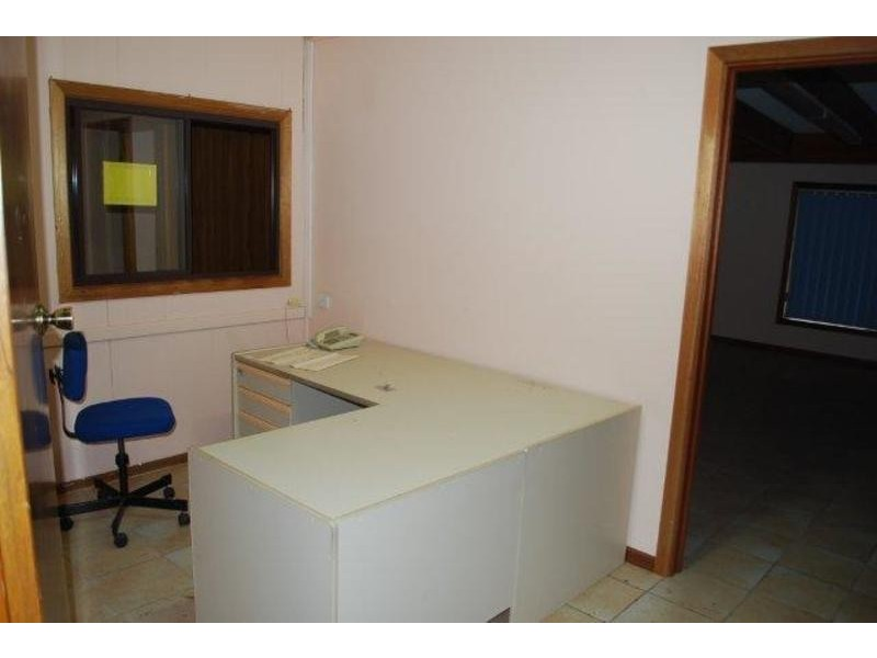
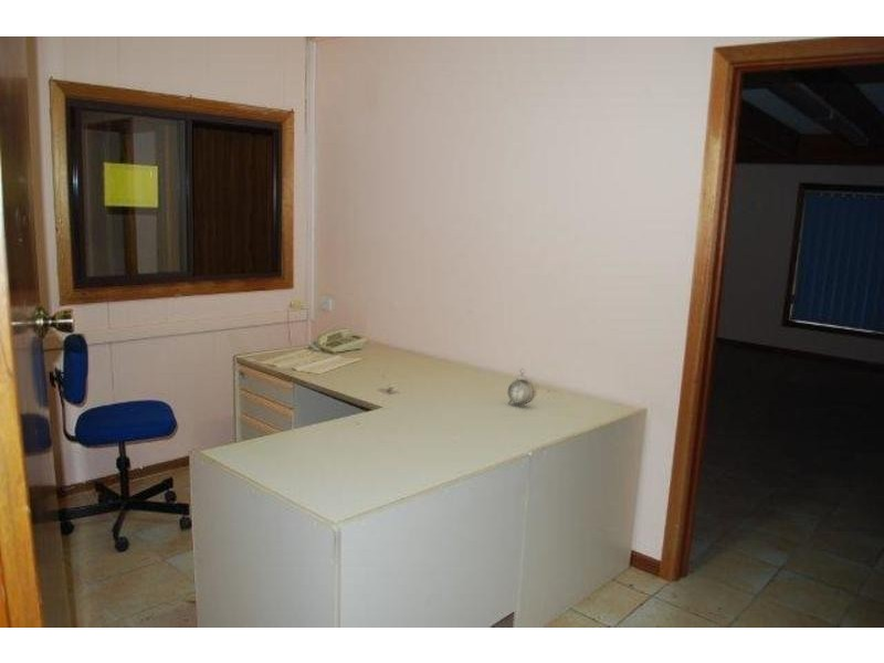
+ alarm clock (519, 387)
